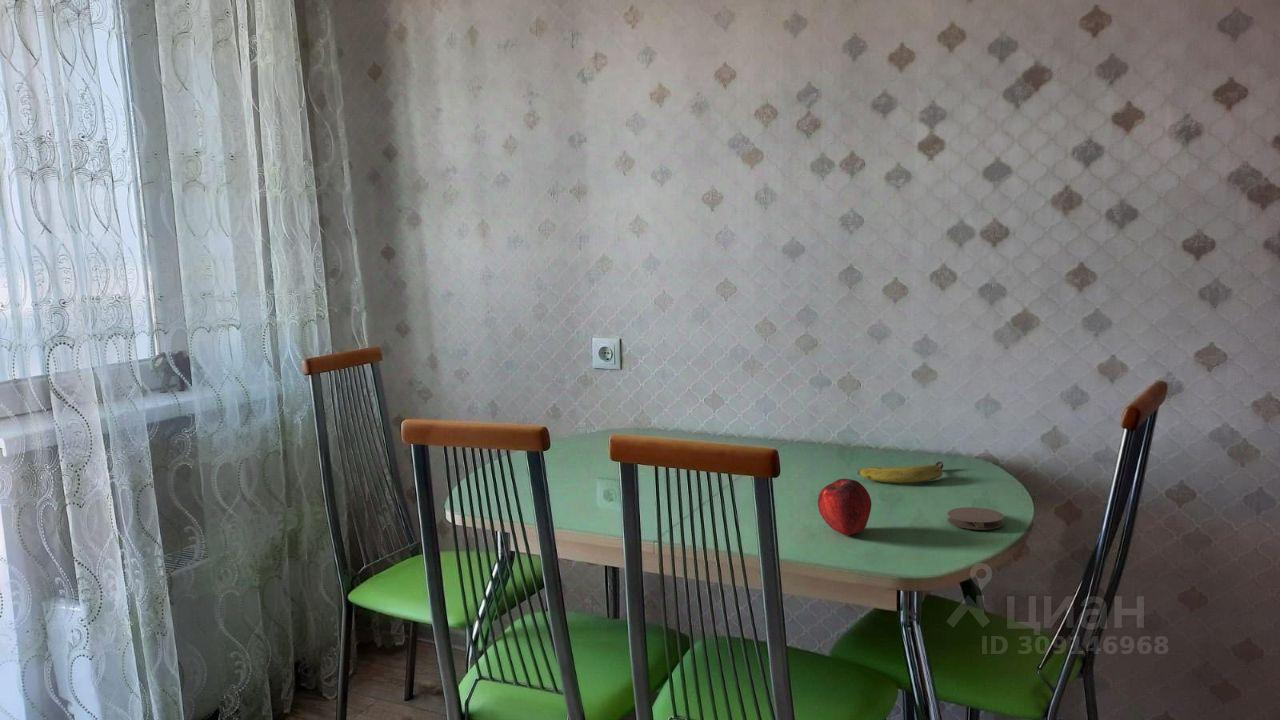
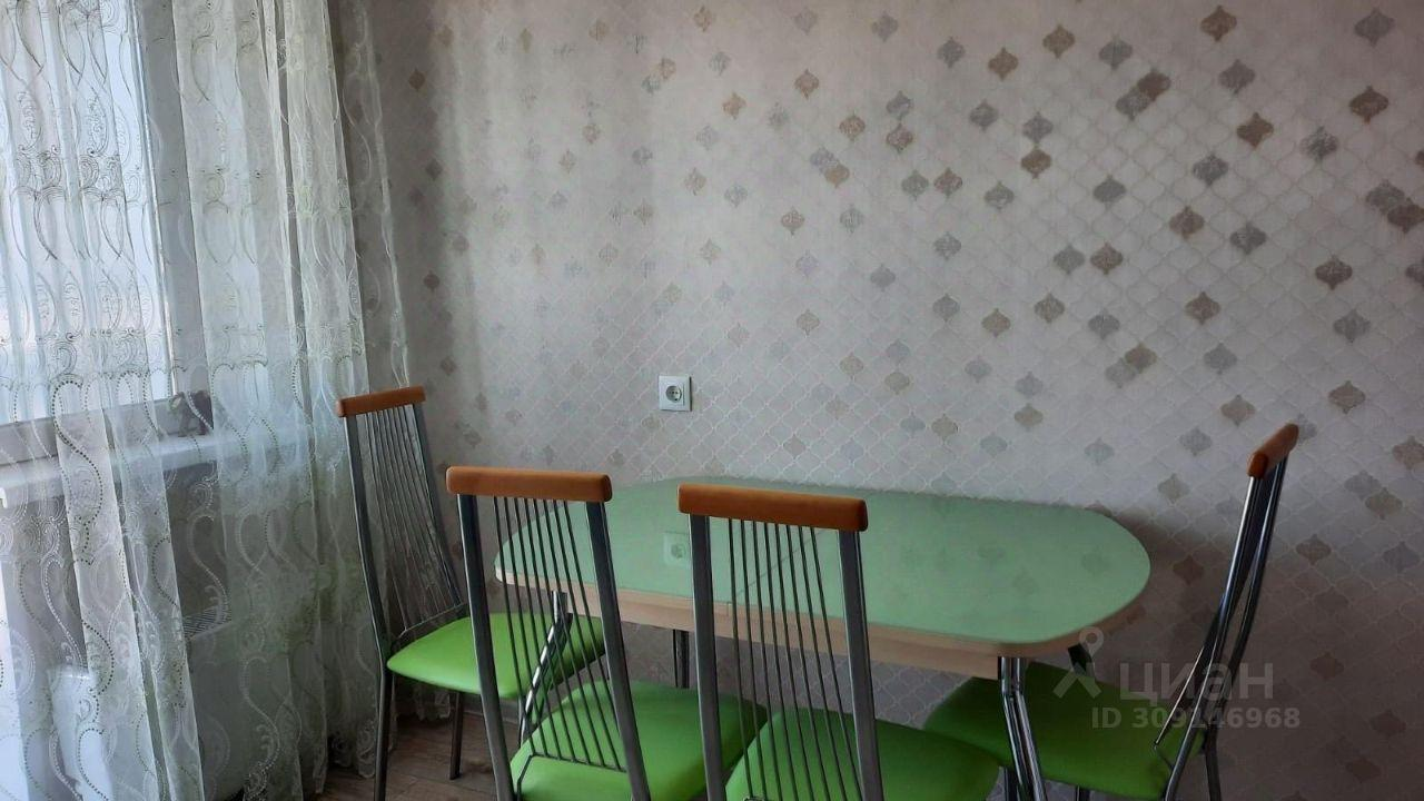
- fruit (902, 469)
- coaster (975, 518)
- apple (844, 506)
